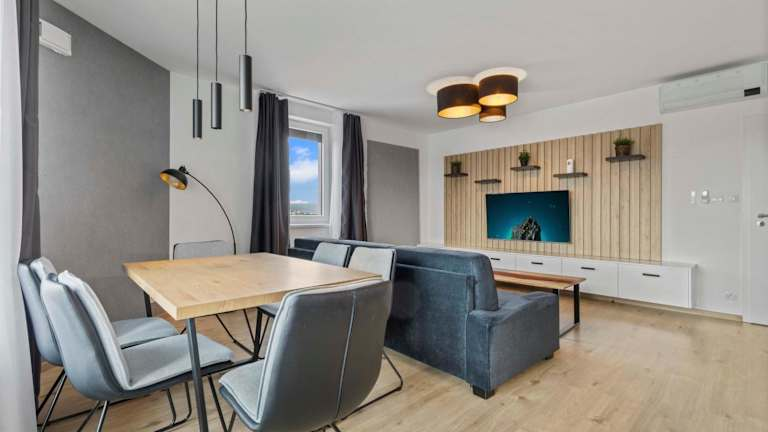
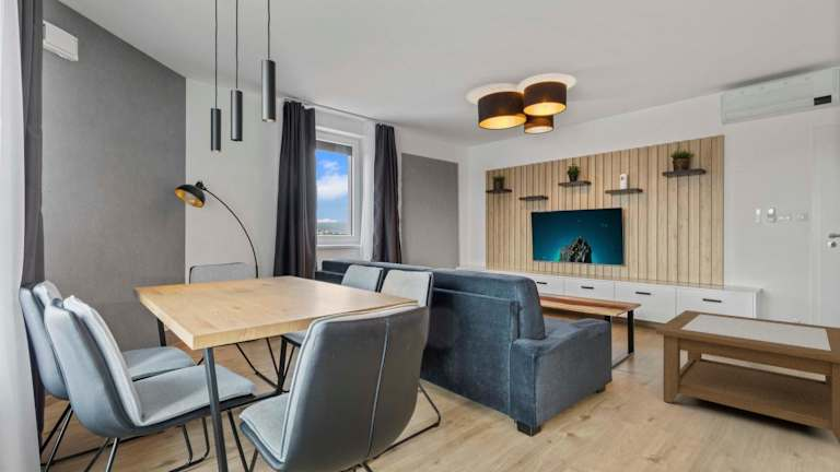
+ coffee table (752, 362)
